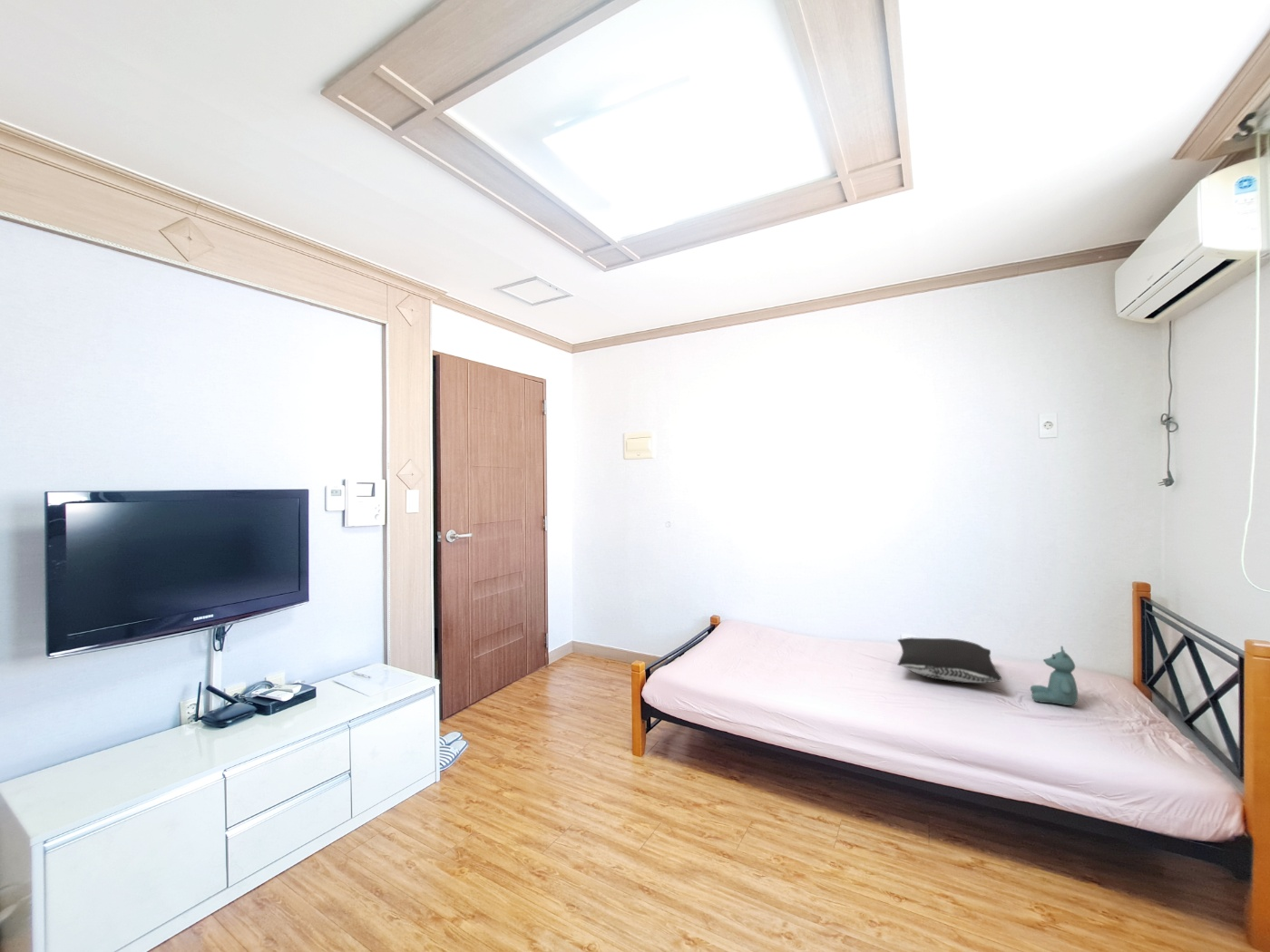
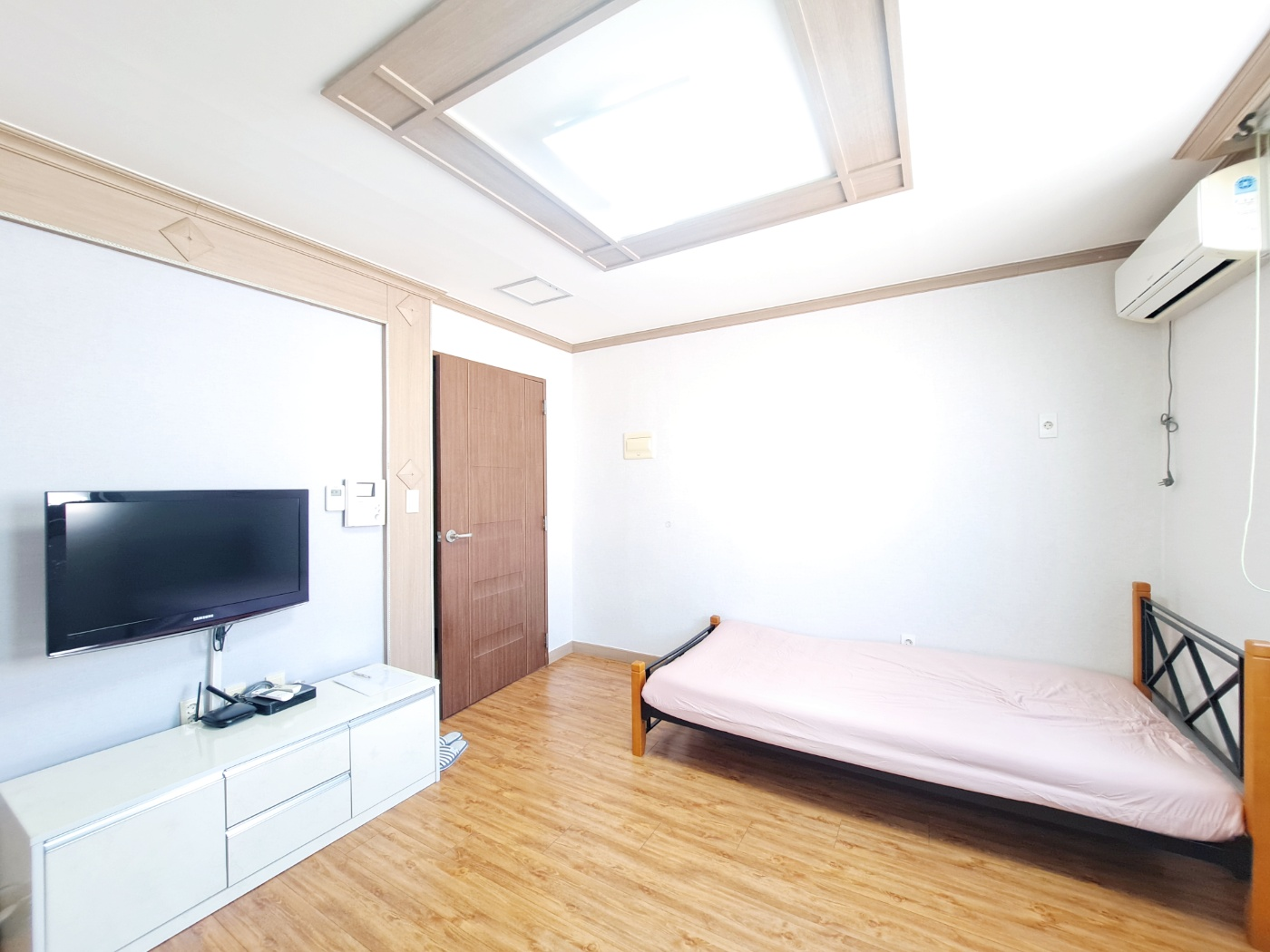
- pillow (944, 658)
- stuffed bear (1053, 674)
